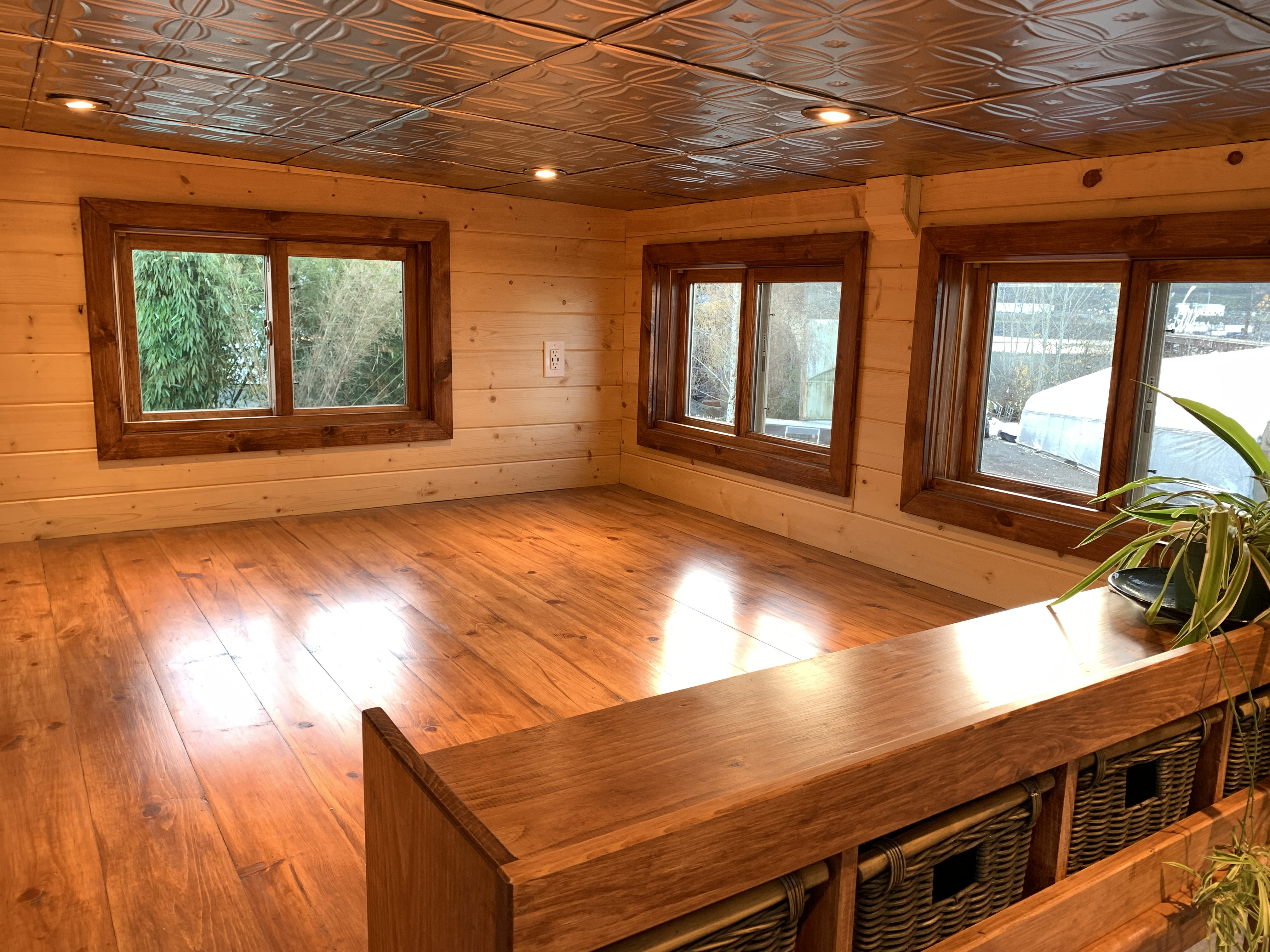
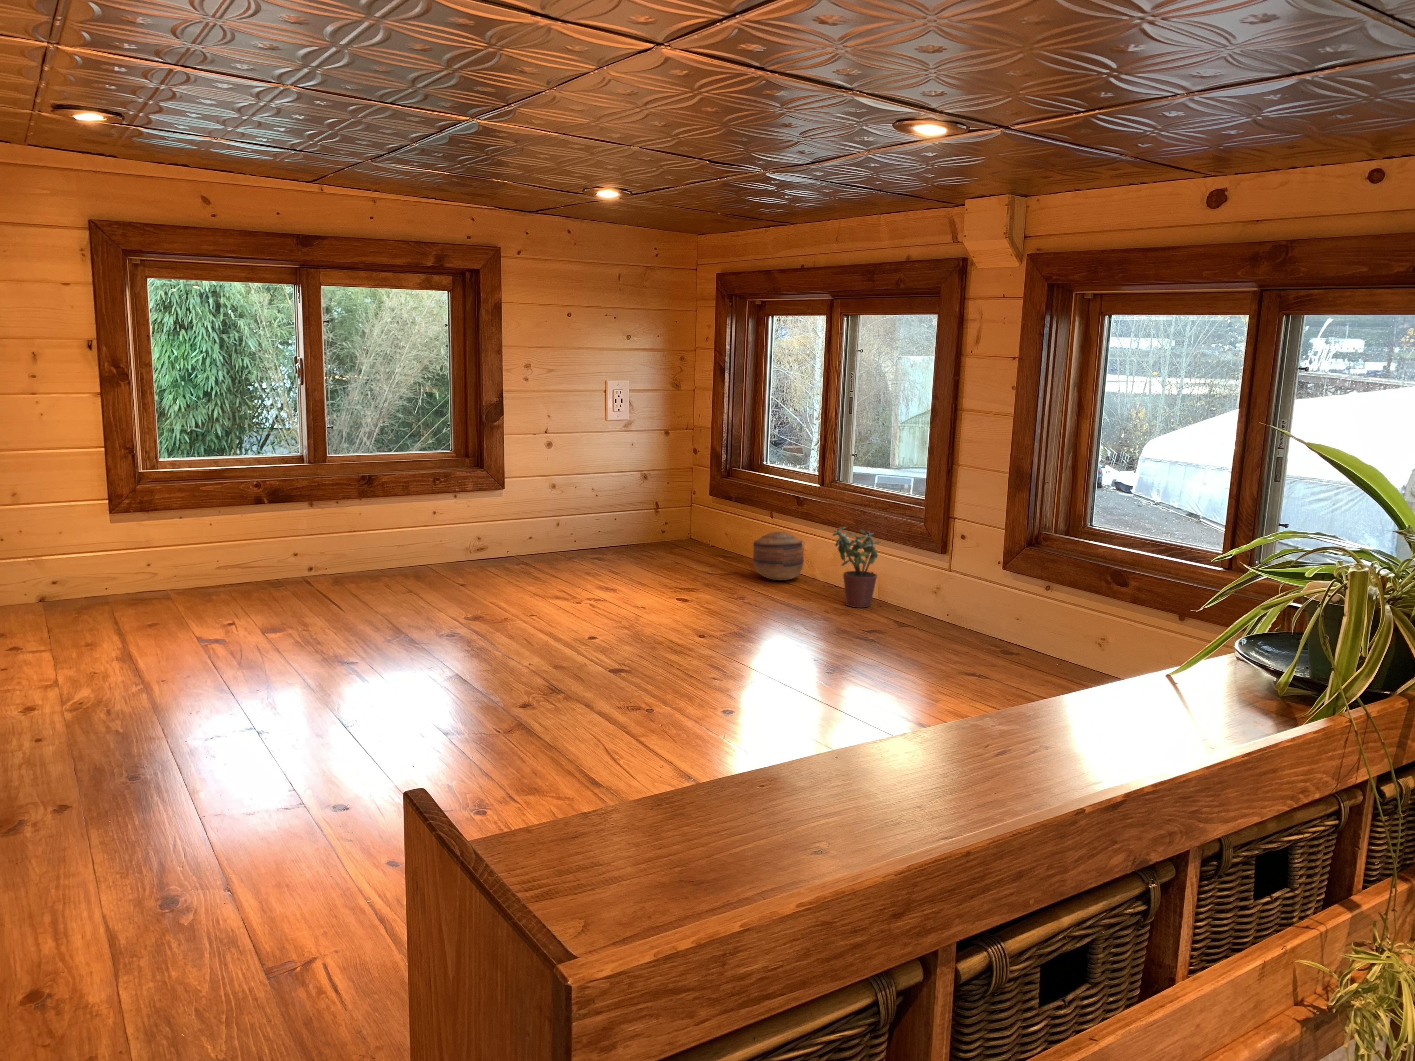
+ potted plant (859, 565)
+ basket (779, 555)
